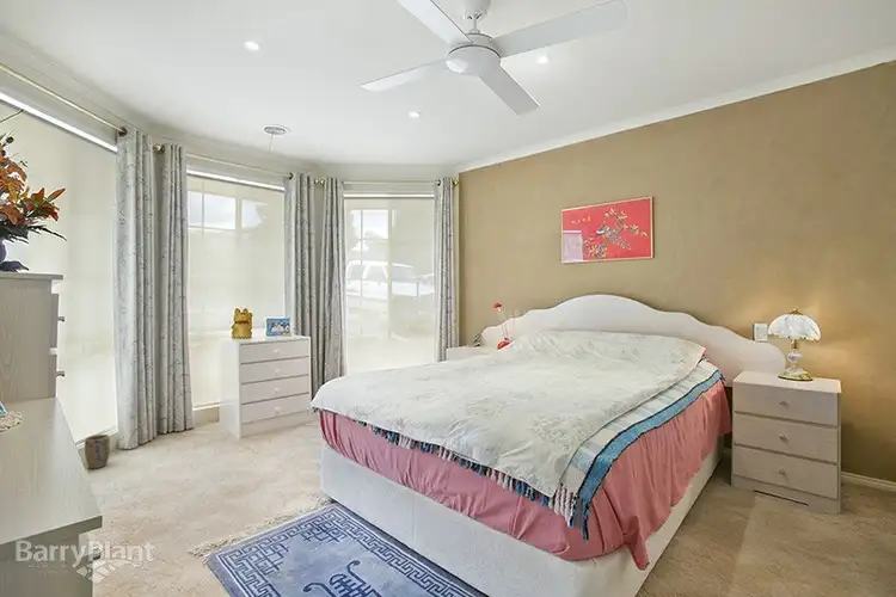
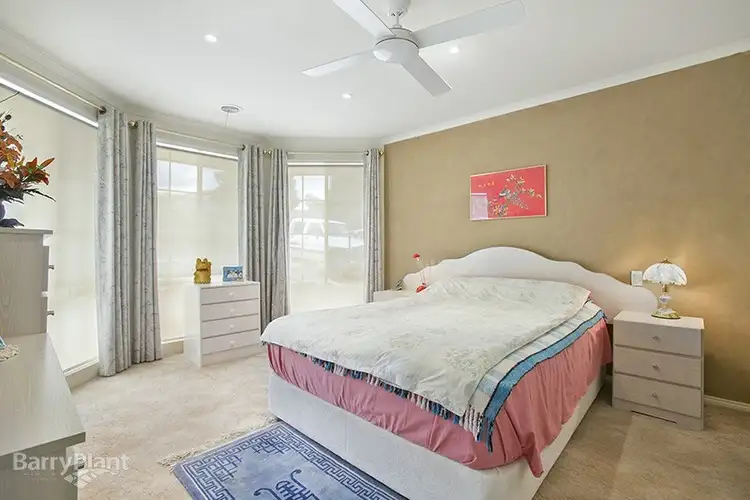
- plant pot (97, 451)
